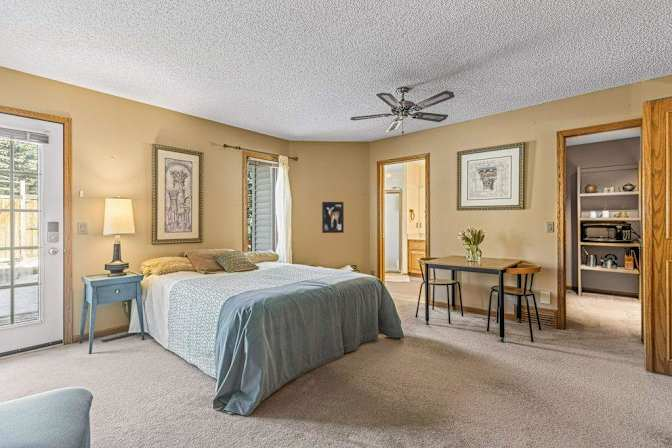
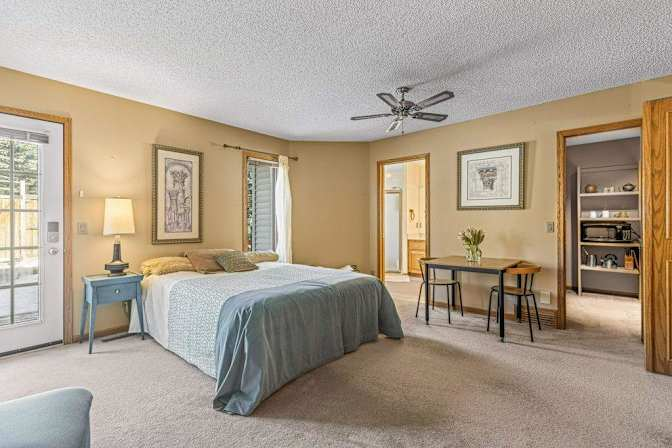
- wall art (332, 217)
